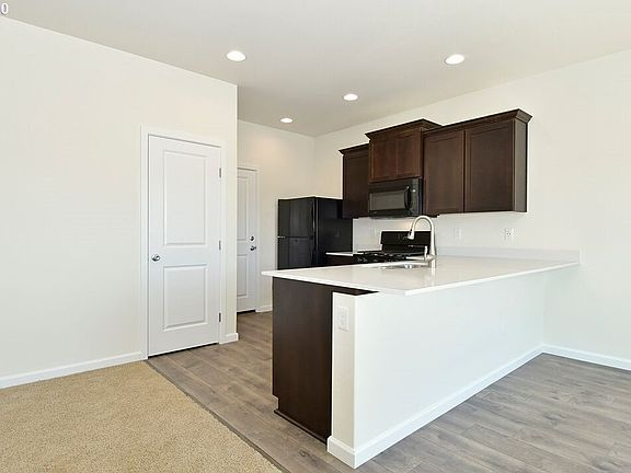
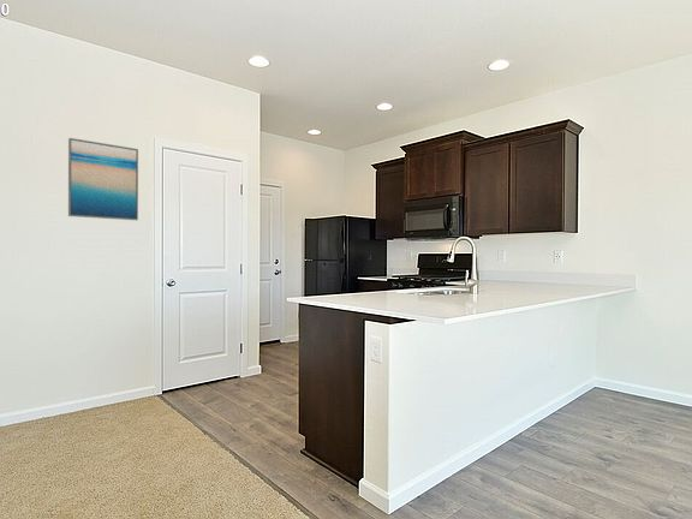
+ wall art (105, 180)
